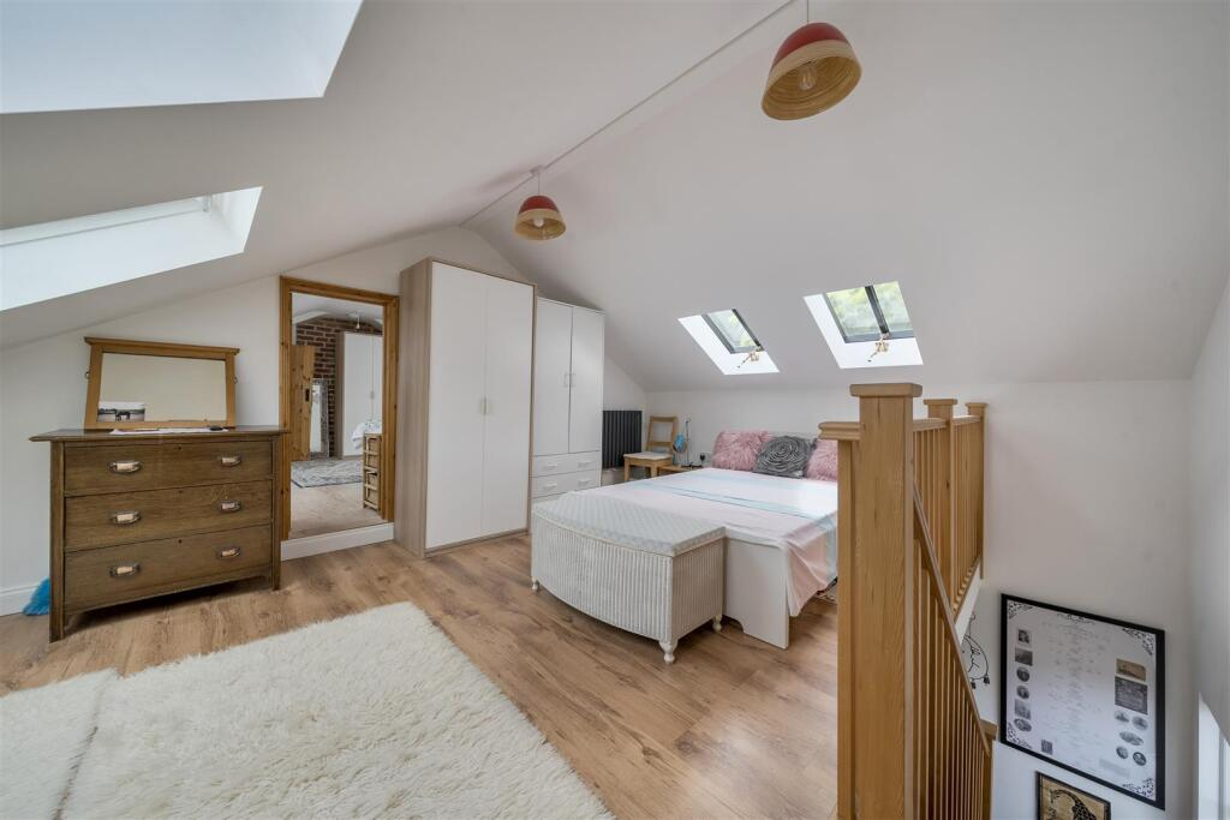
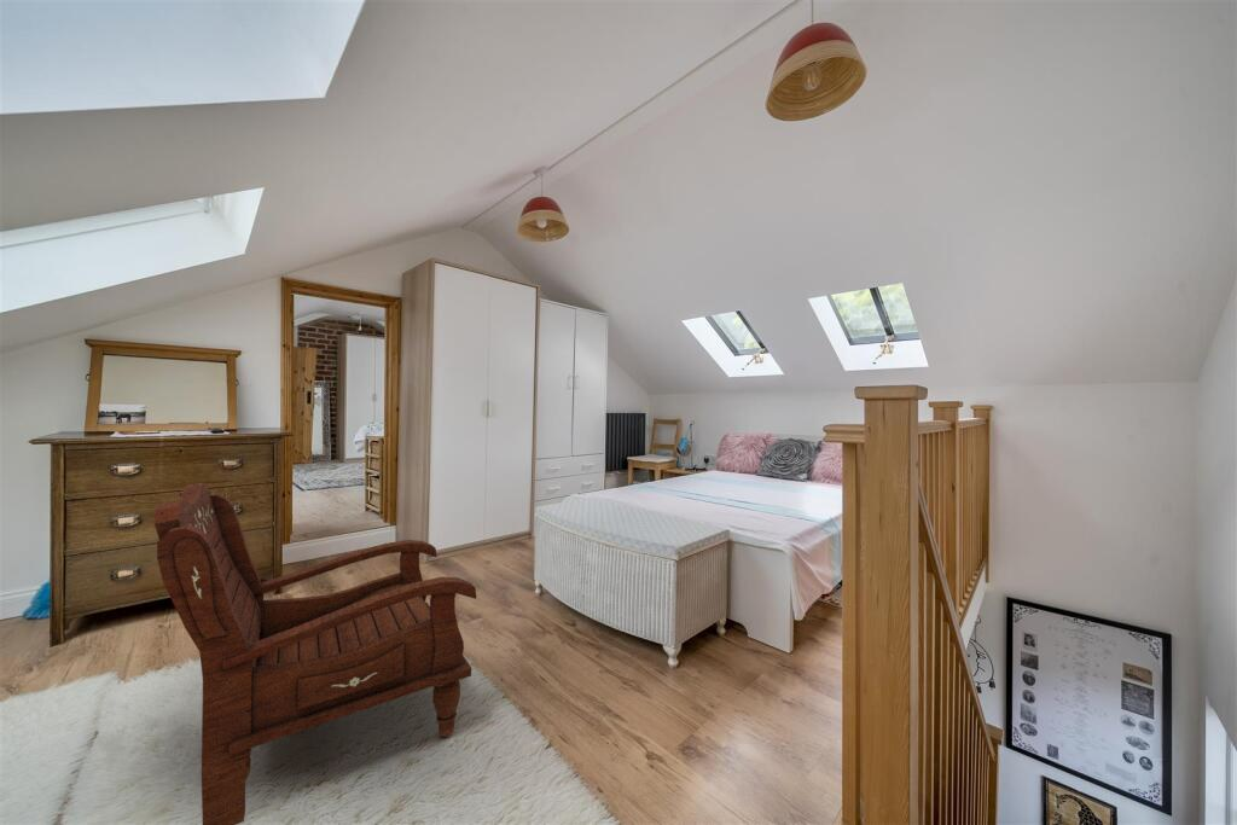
+ armchair (333, 603)
